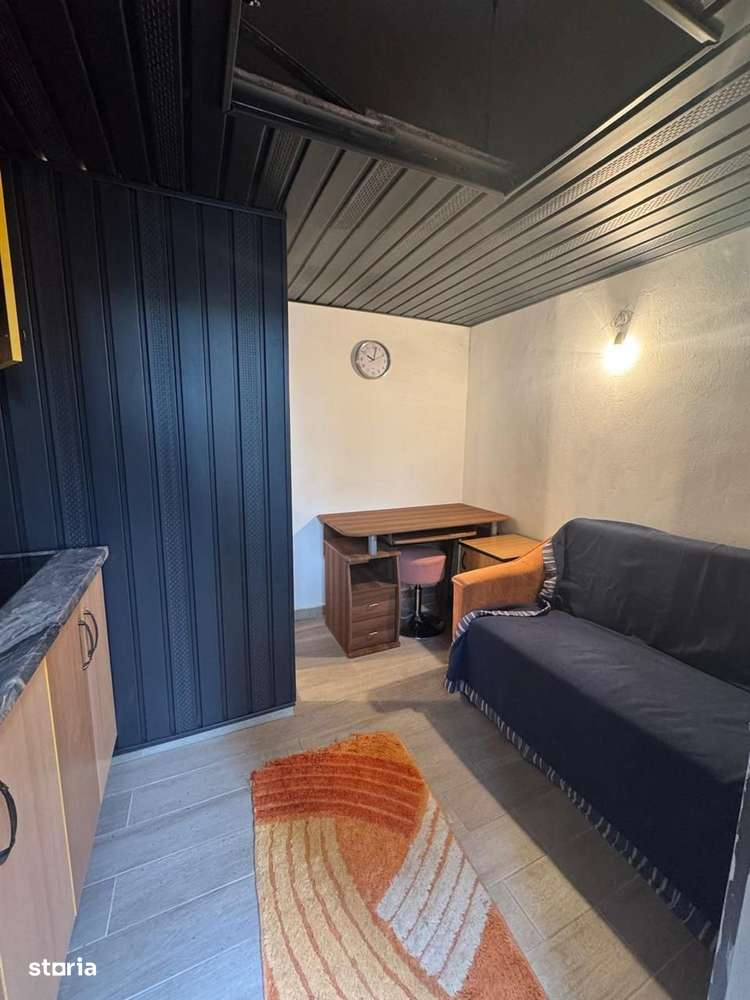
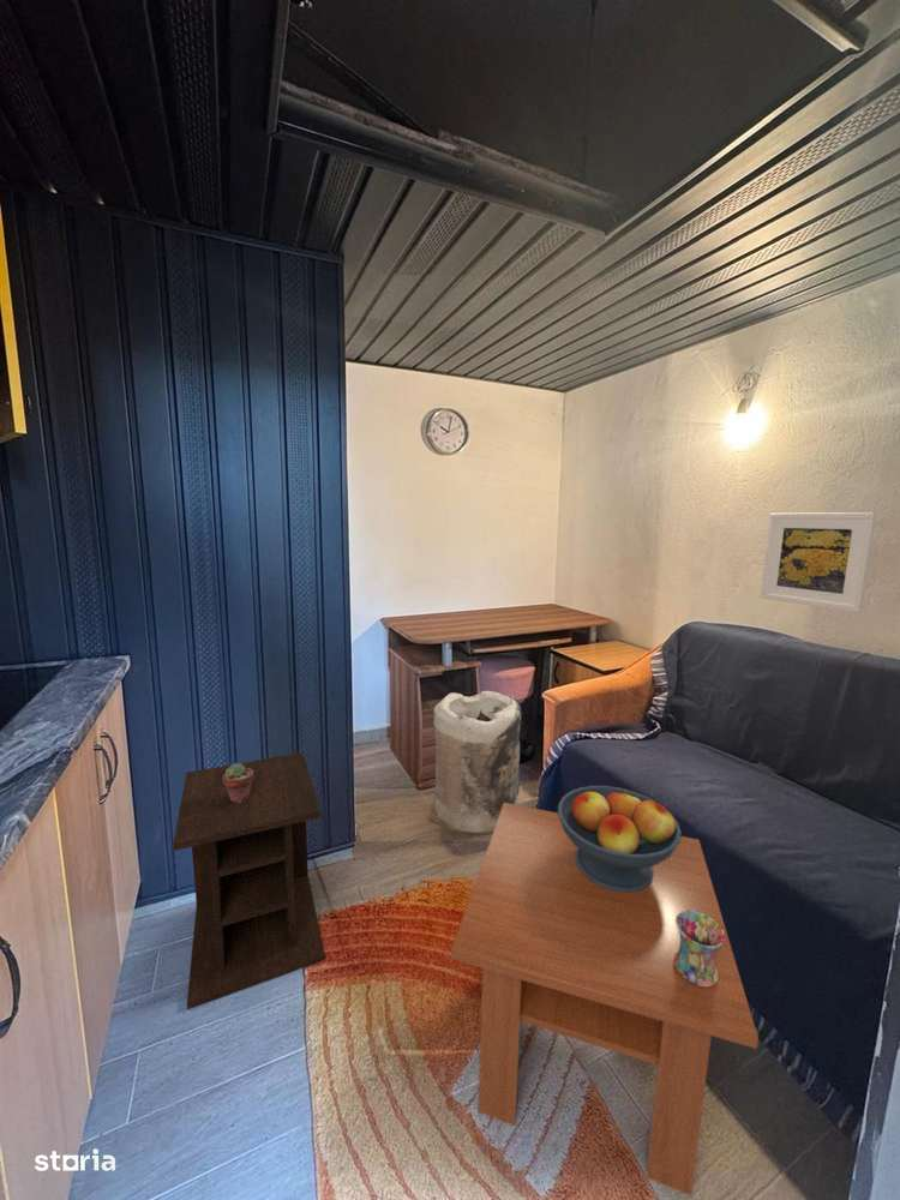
+ nightstand (252, 863)
+ mug (698, 954)
+ fruit bowl (616, 832)
+ bag (474, 755)
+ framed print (812, 559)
+ coffee table (588, 968)
+ potted succulent (238, 780)
